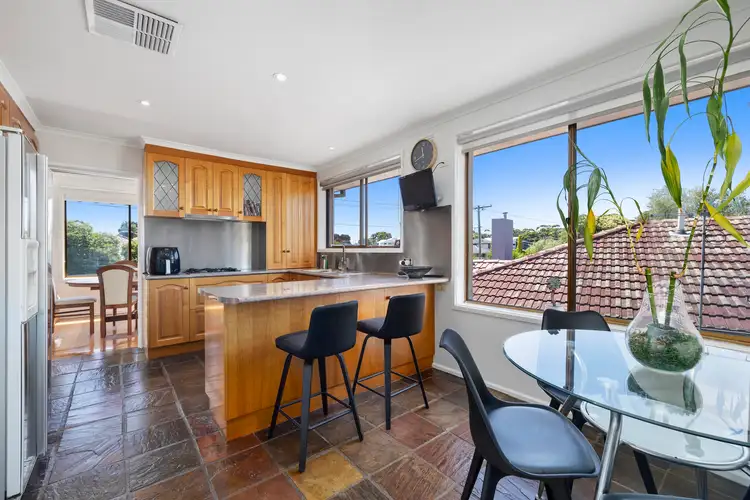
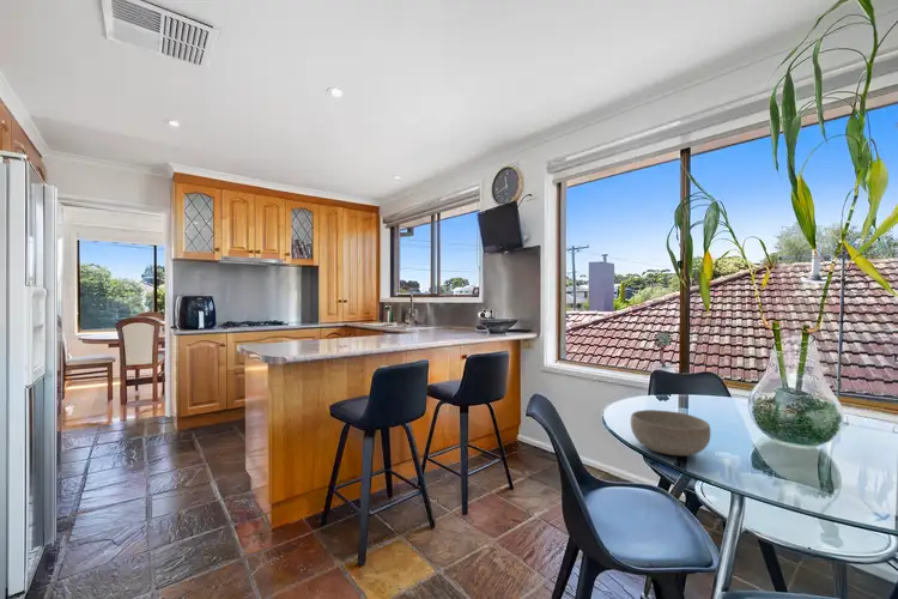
+ bowl (668, 434)
